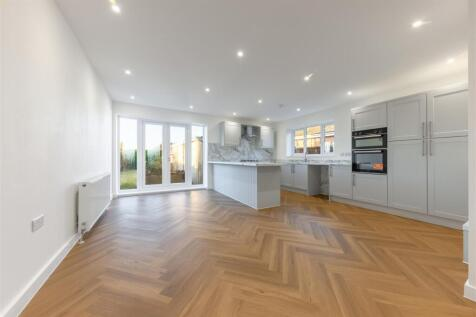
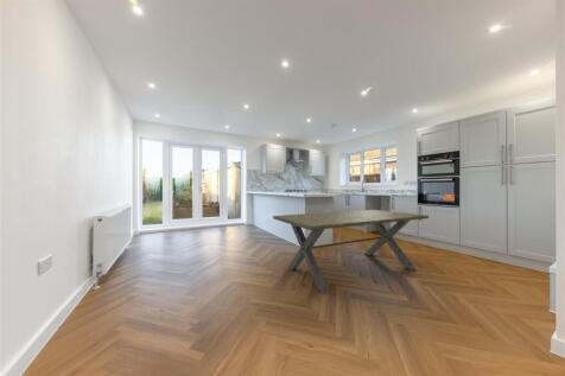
+ dining table (350, 242)
